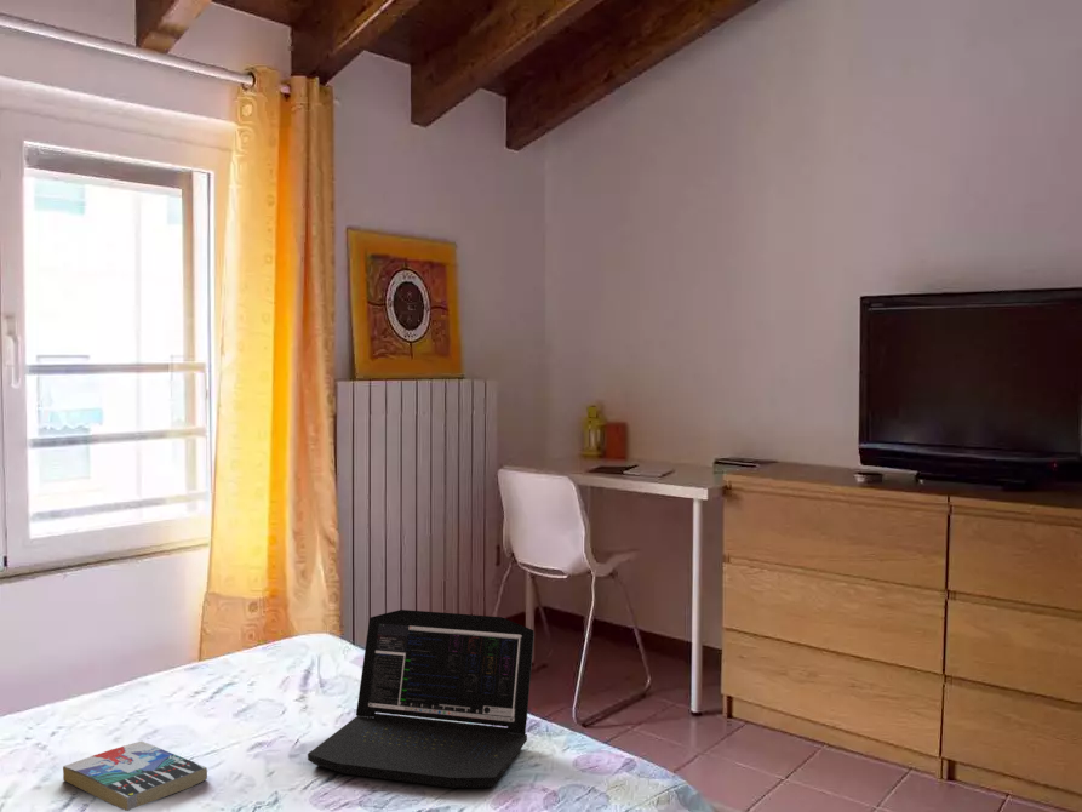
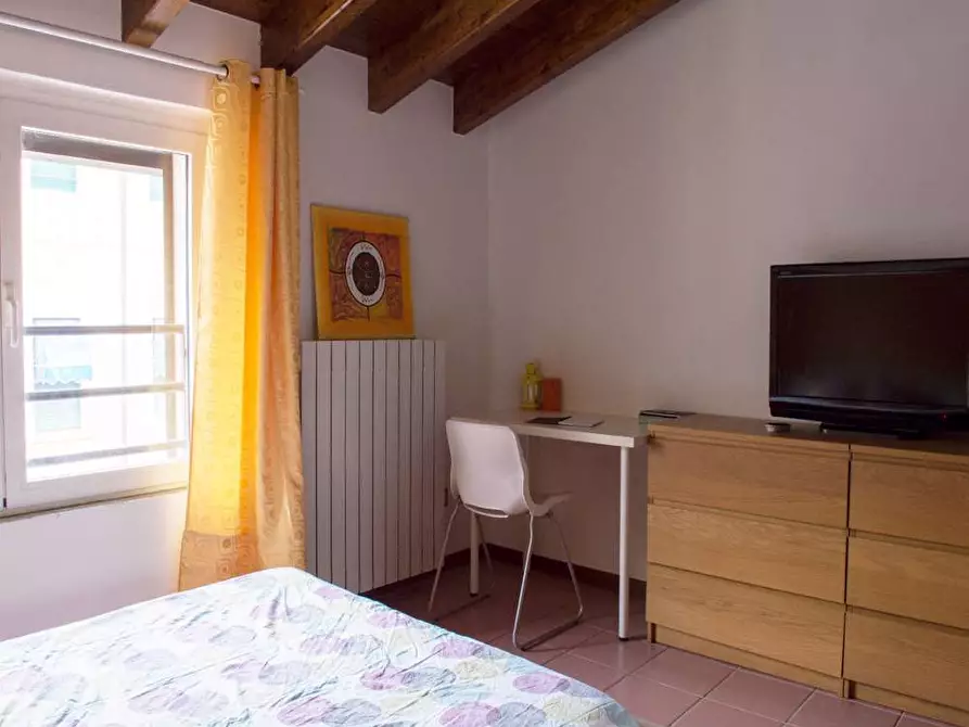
- laptop (424, 691)
- book (134, 772)
